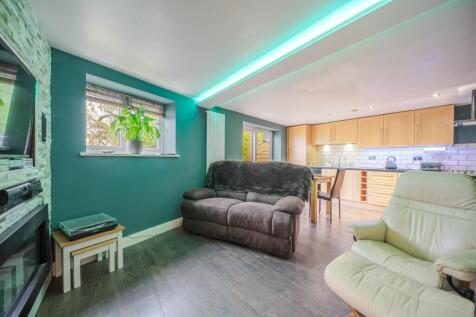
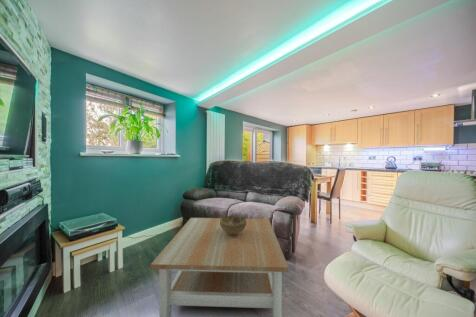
+ coffee table (225, 260)
+ decorative bowl (232, 225)
